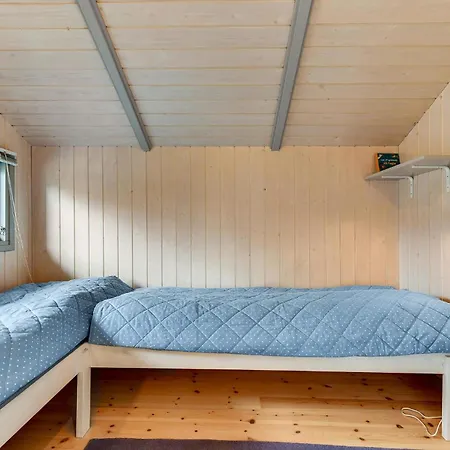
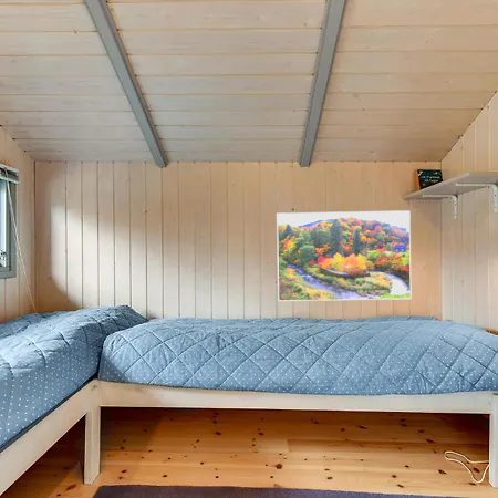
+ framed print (343, 256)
